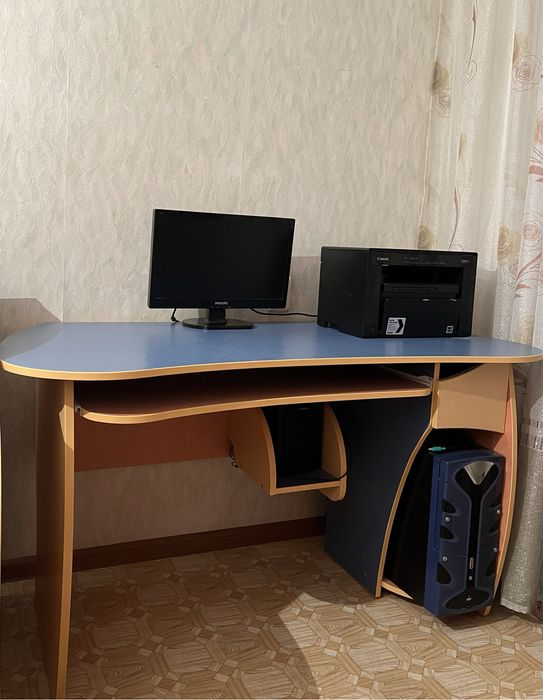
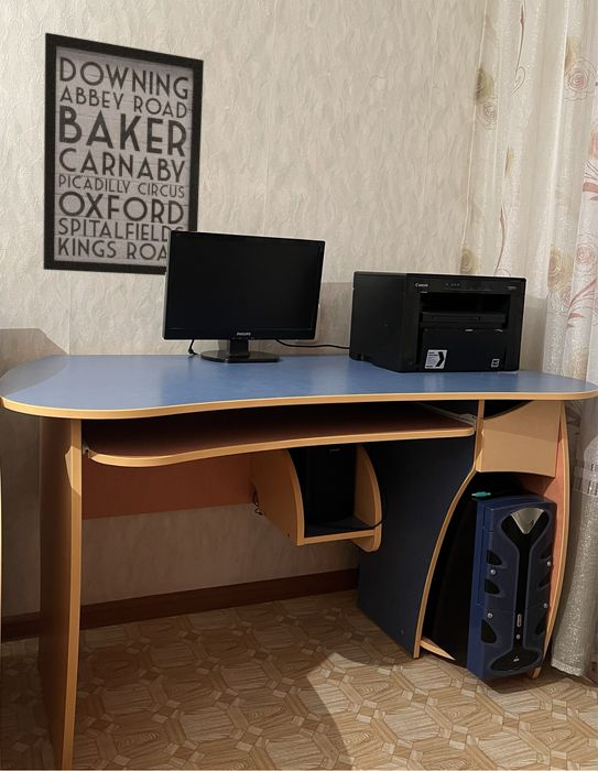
+ wall art (124, 162)
